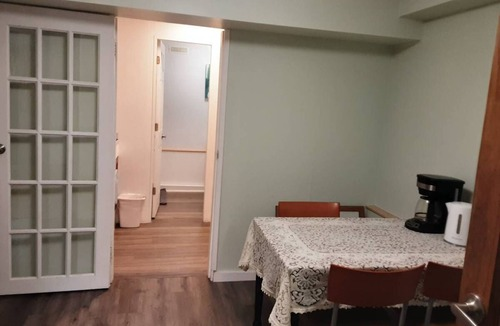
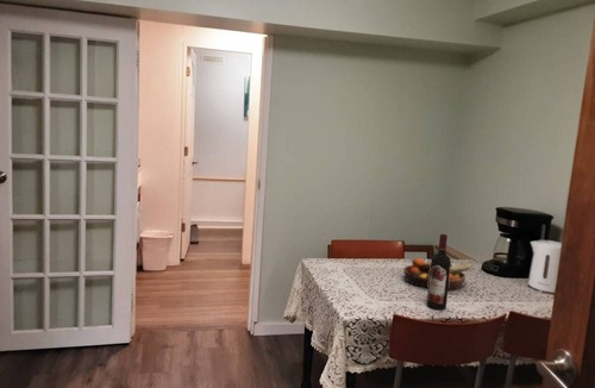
+ wine bottle (439, 270)
+ fruit bowl (430, 269)
